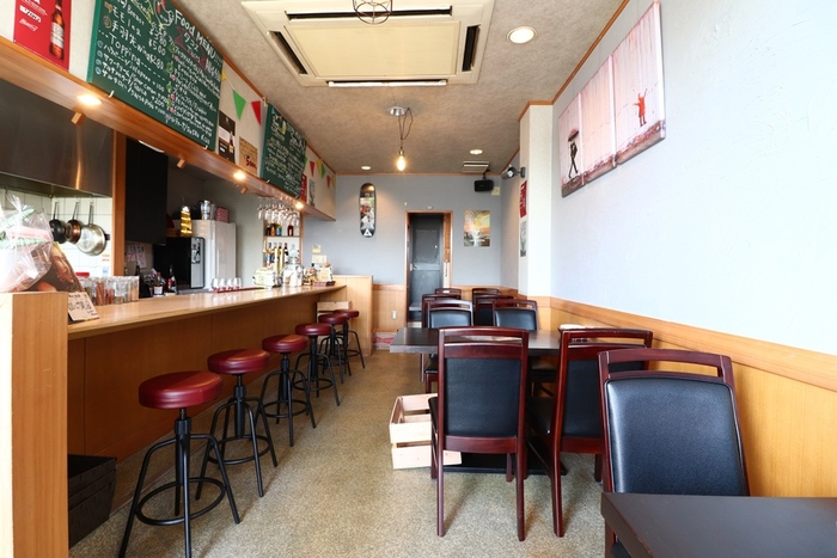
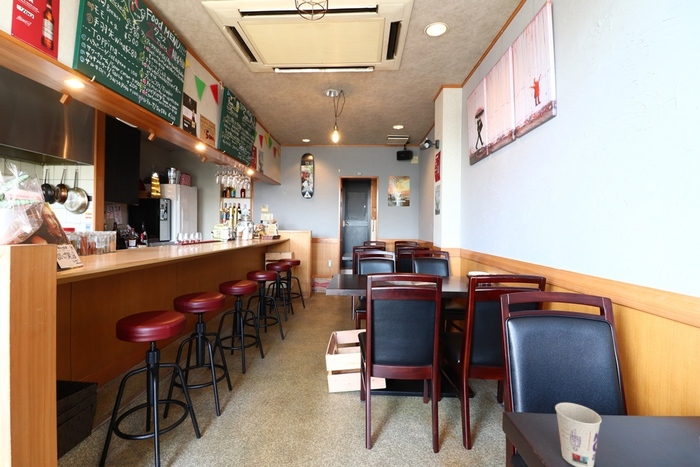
+ cup (577, 435)
